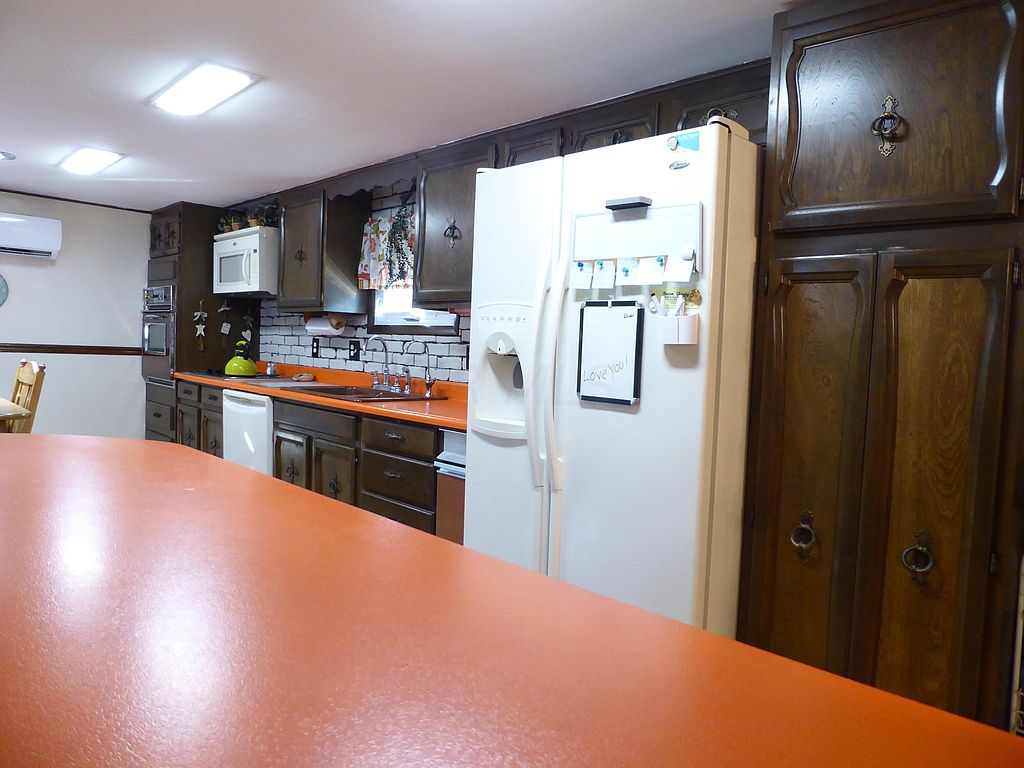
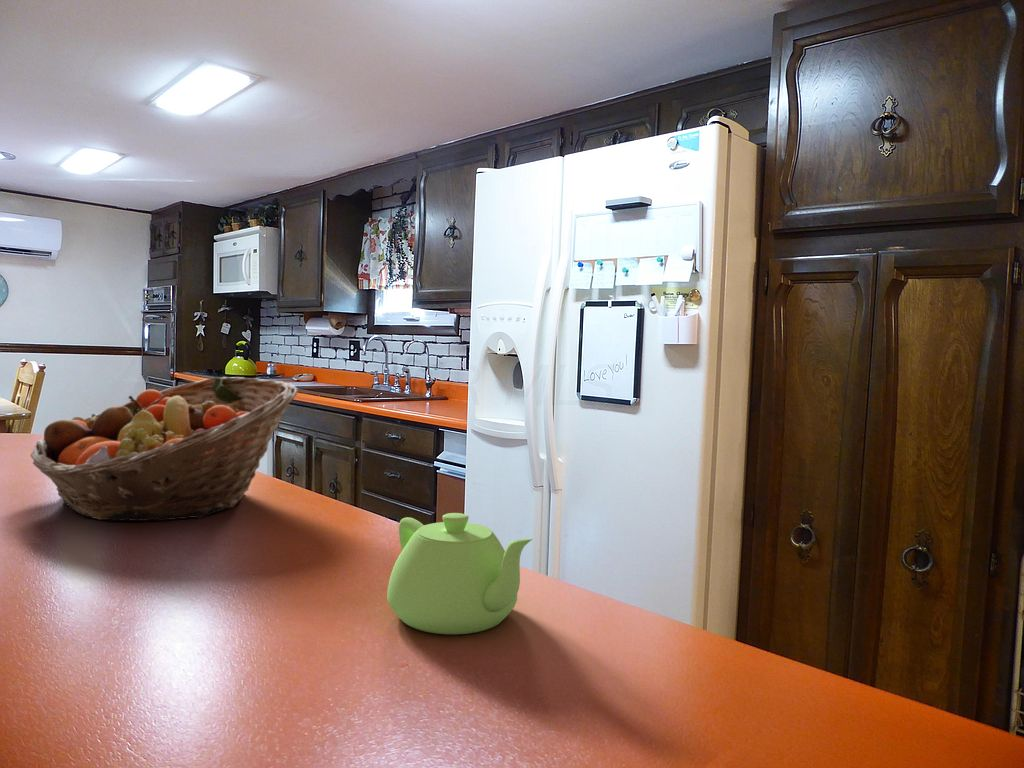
+ fruit basket (170, 439)
+ teapot (458, 565)
